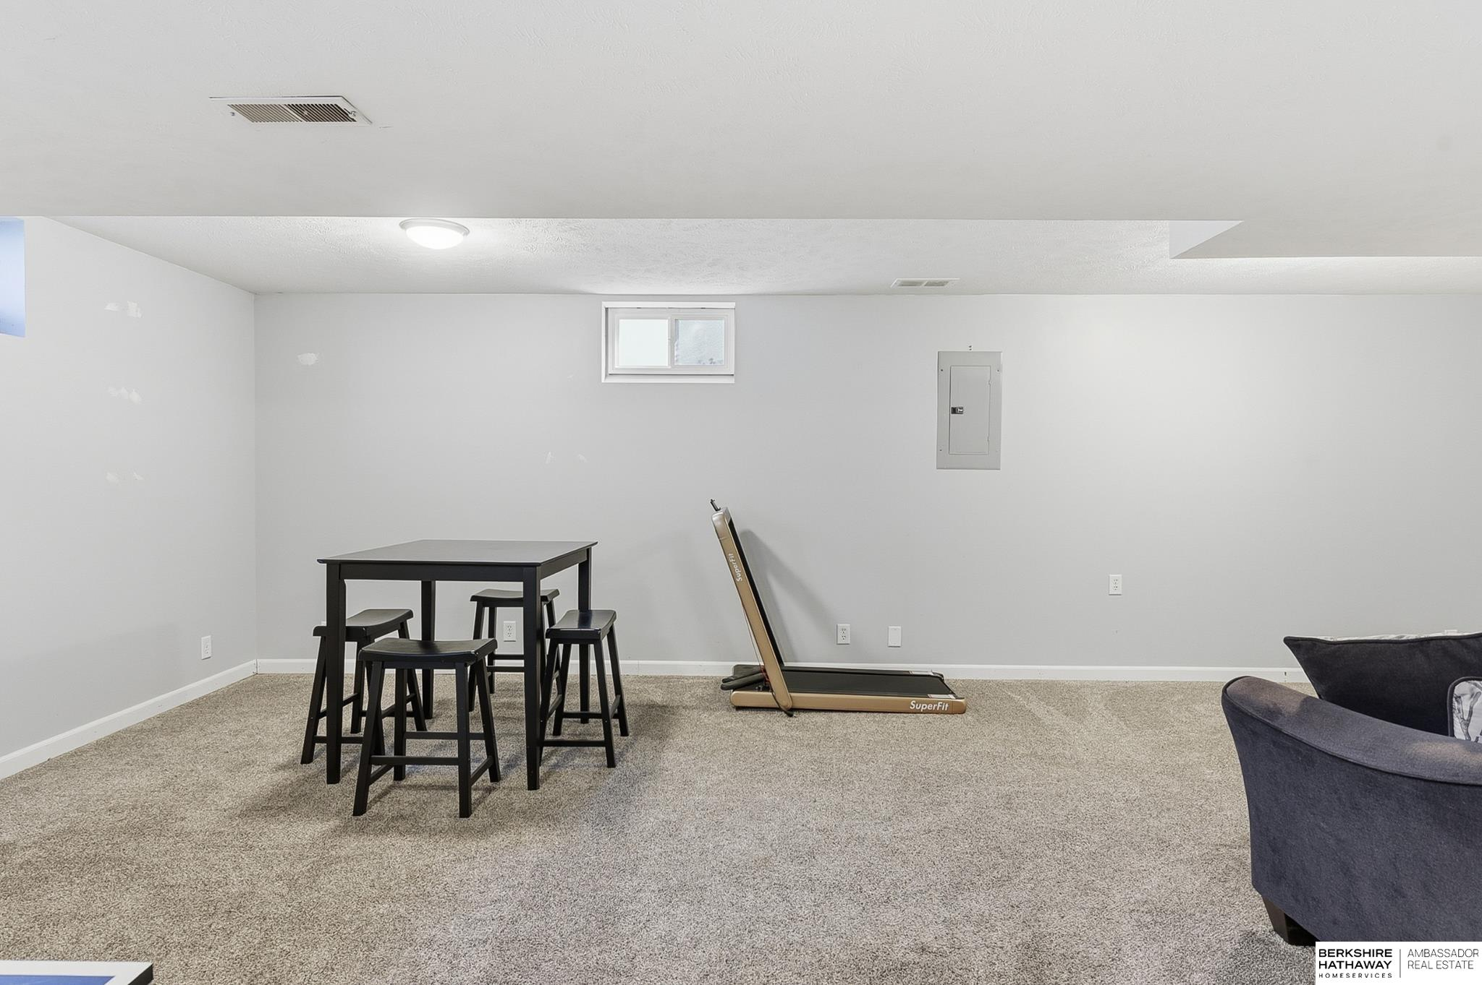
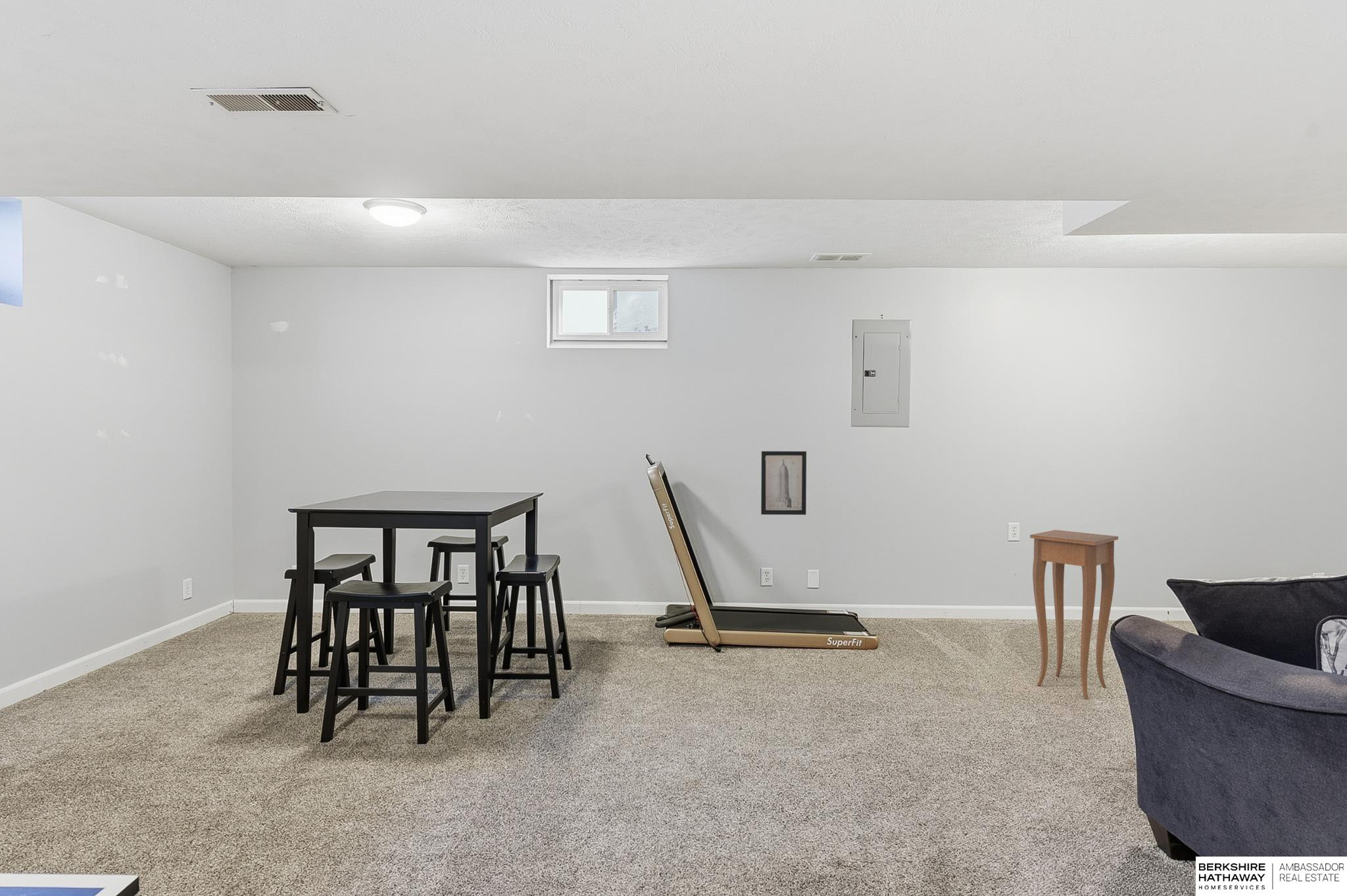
+ side table (1063, 611)
+ wall art (783, 483)
